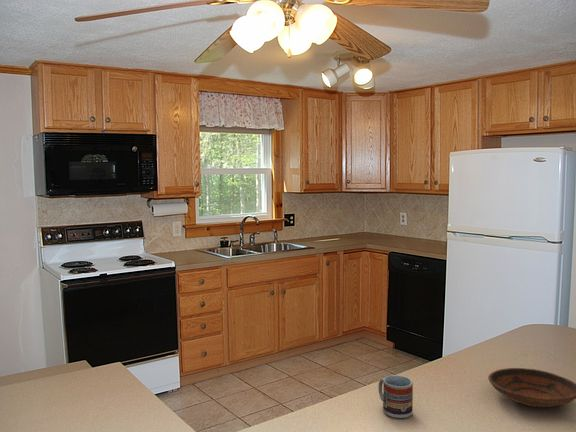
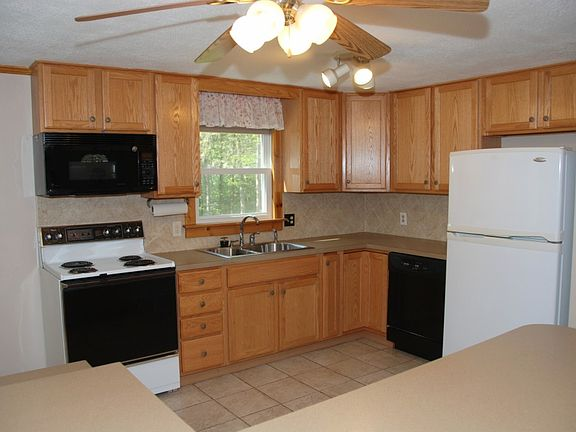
- bowl (532, 390)
- cup (393, 394)
